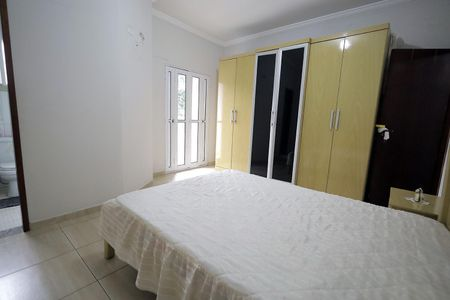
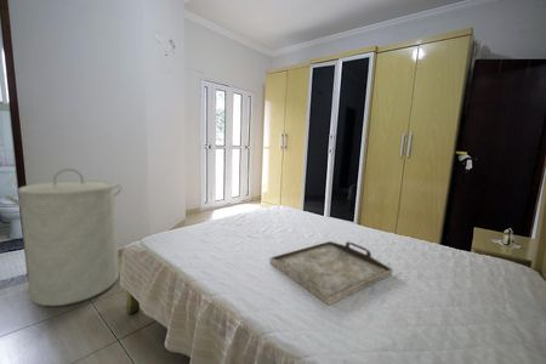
+ serving tray (329, 261)
+ laundry hamper (74, 228)
